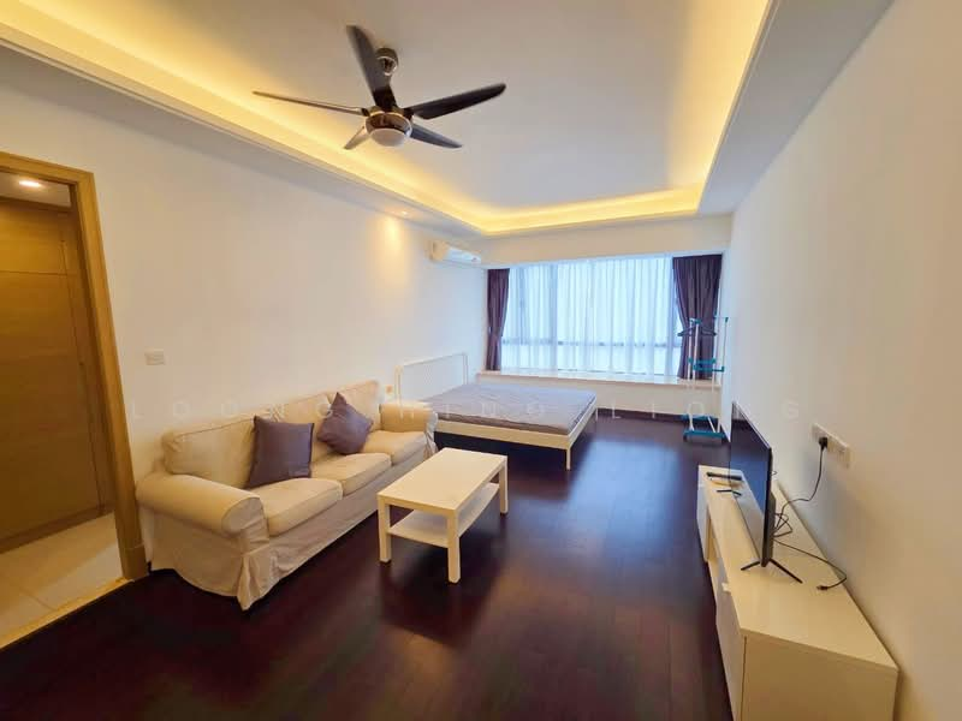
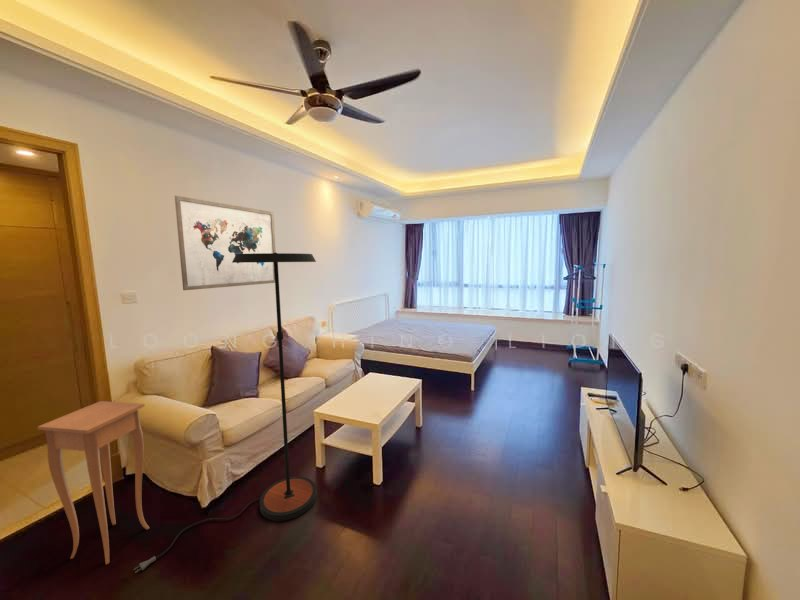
+ wall art (234, 246)
+ floor lamp (281, 394)
+ side table (104, 479)
